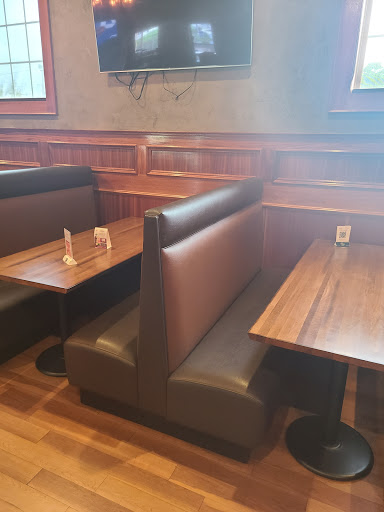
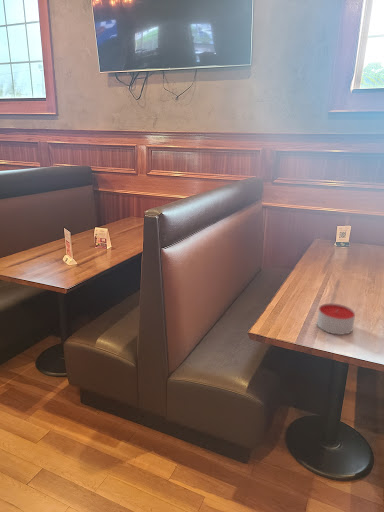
+ candle (335, 318)
